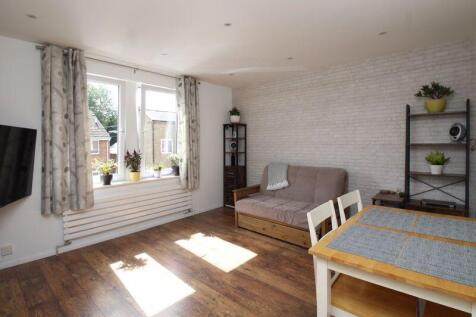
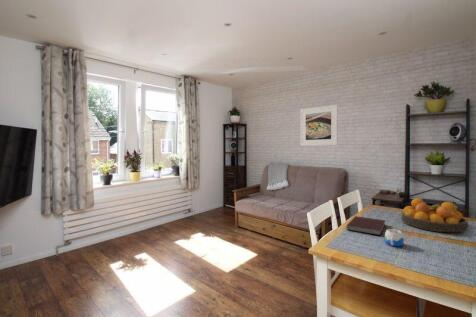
+ mug (393, 237)
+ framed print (318, 126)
+ fruit bowl (432, 212)
+ notebook (366, 224)
